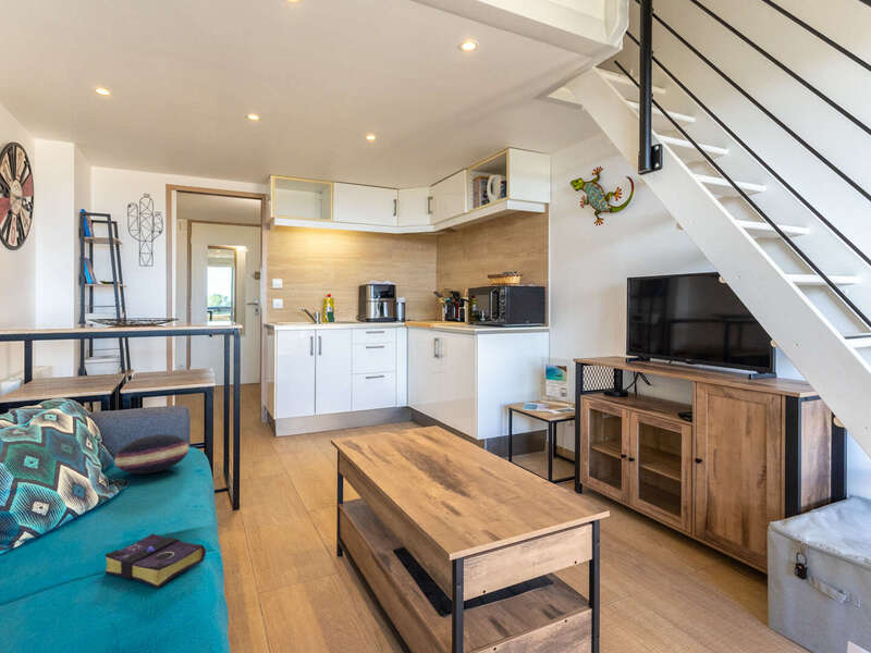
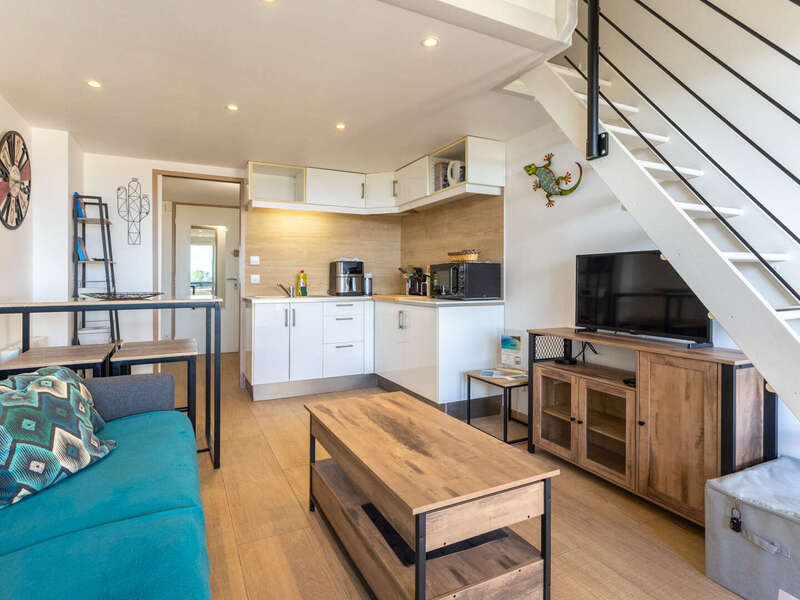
- cushion (152, 453)
- book (157, 556)
